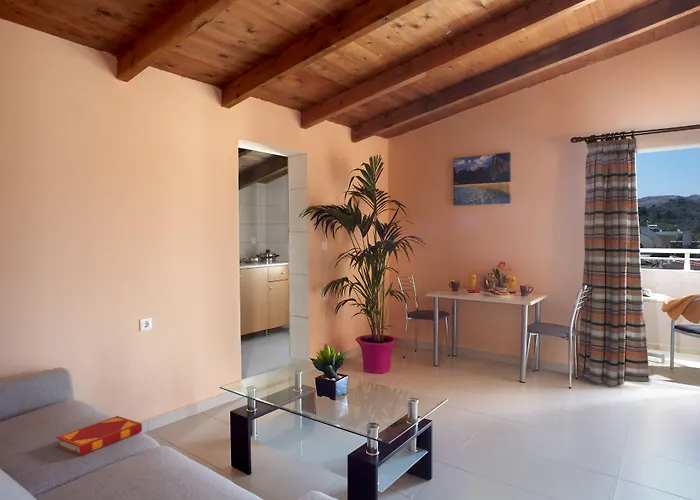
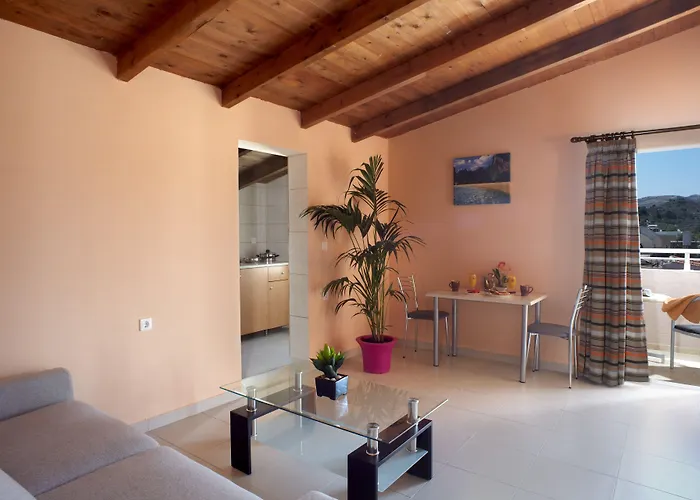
- hardback book (100, 434)
